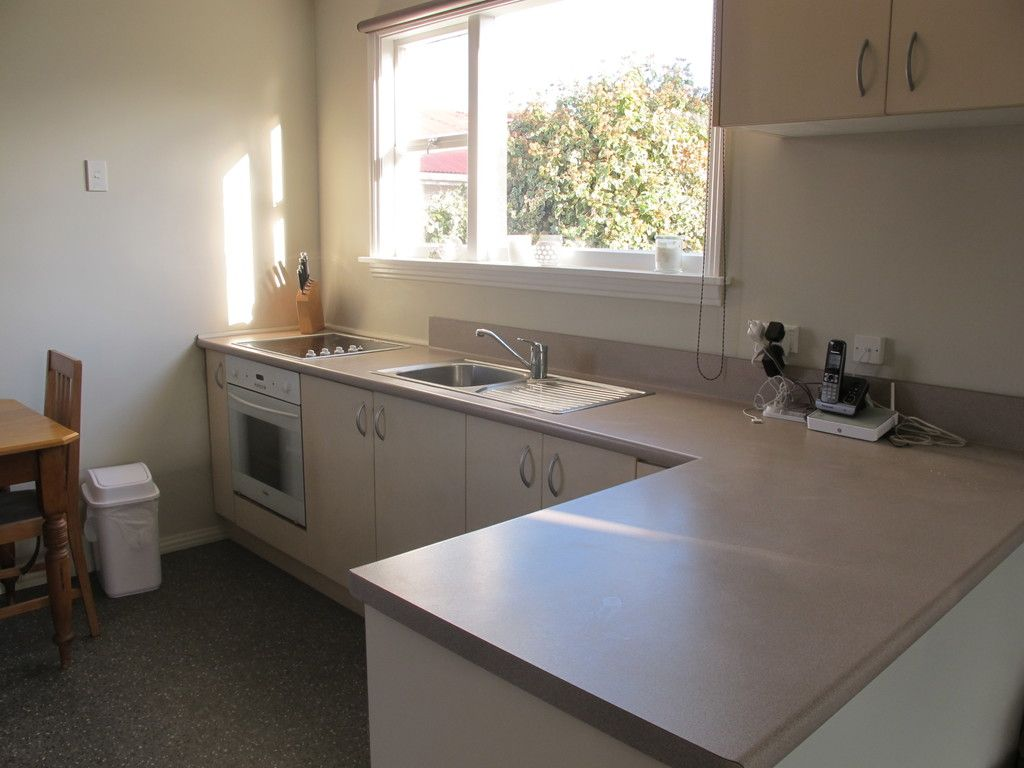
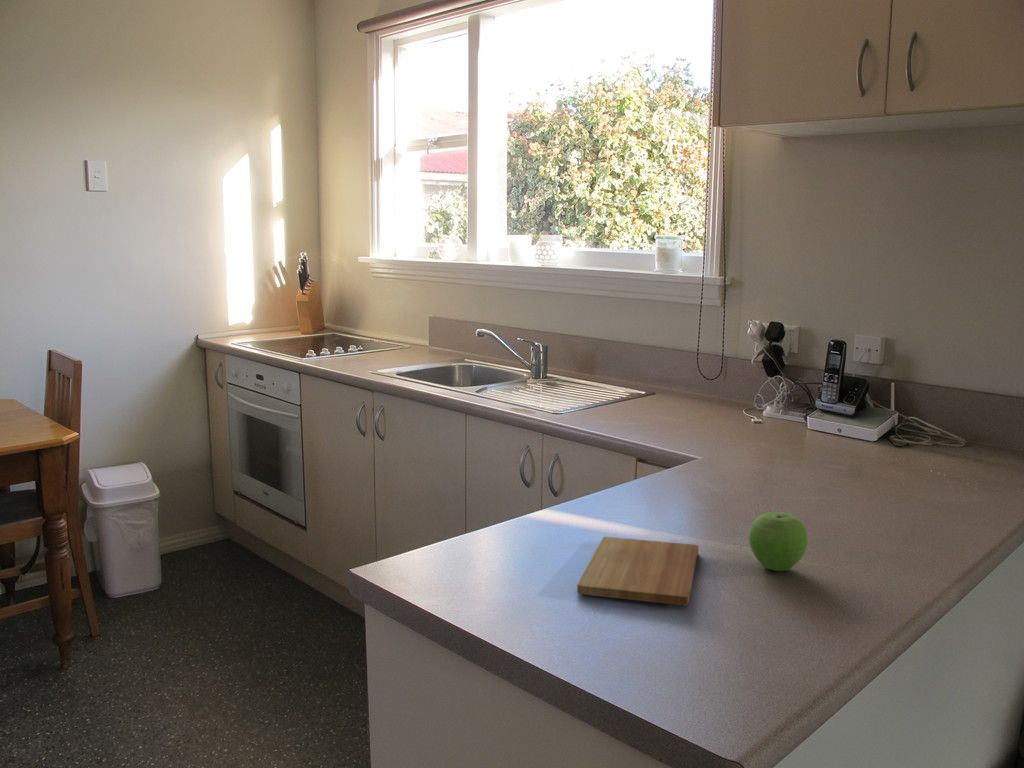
+ fruit (777, 541)
+ cutting board (641, 567)
